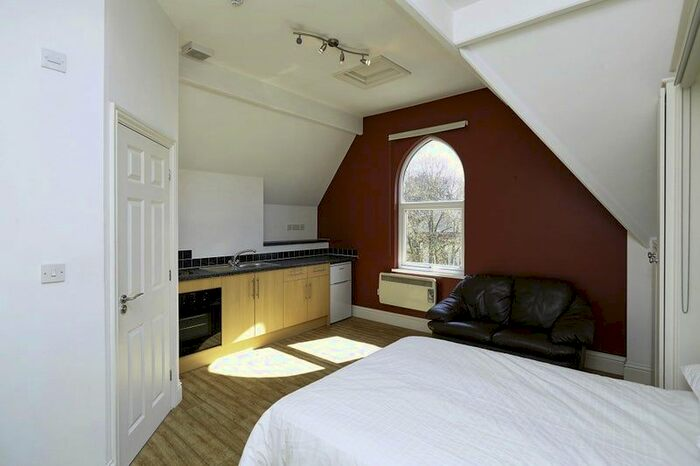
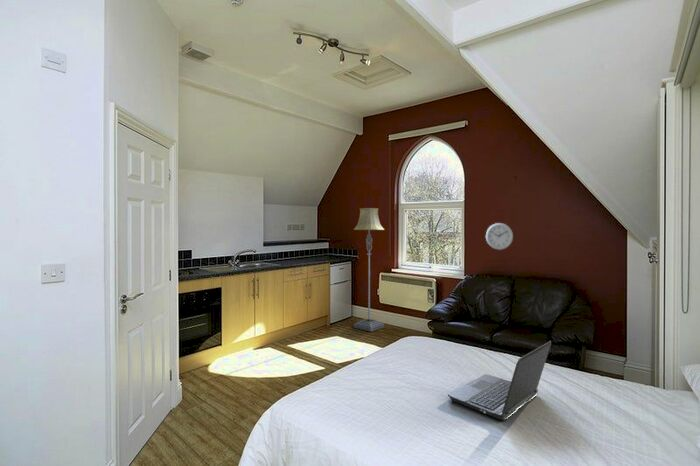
+ laptop computer (497, 377)
+ wall clock (498, 236)
+ floor lamp (369, 268)
